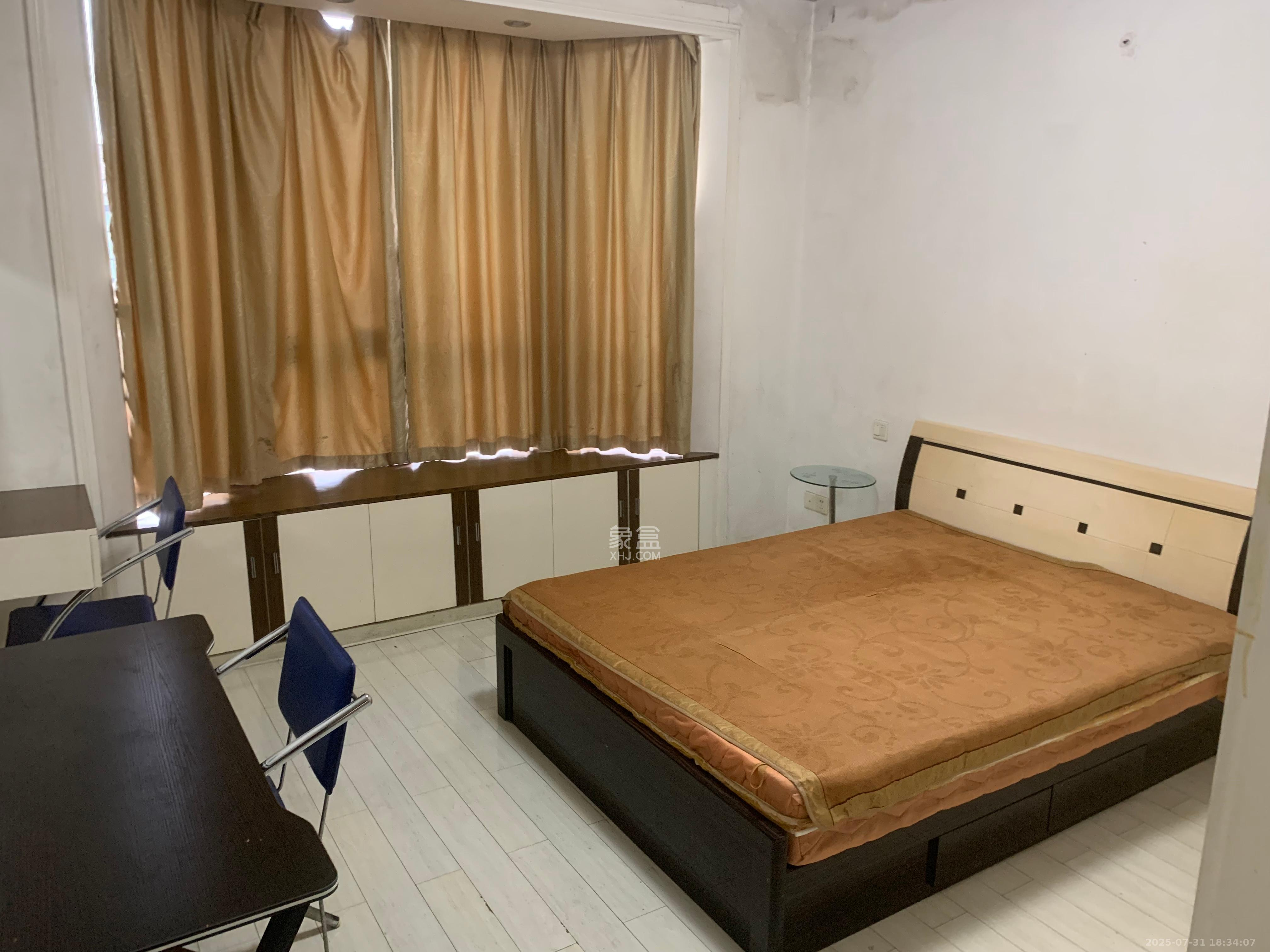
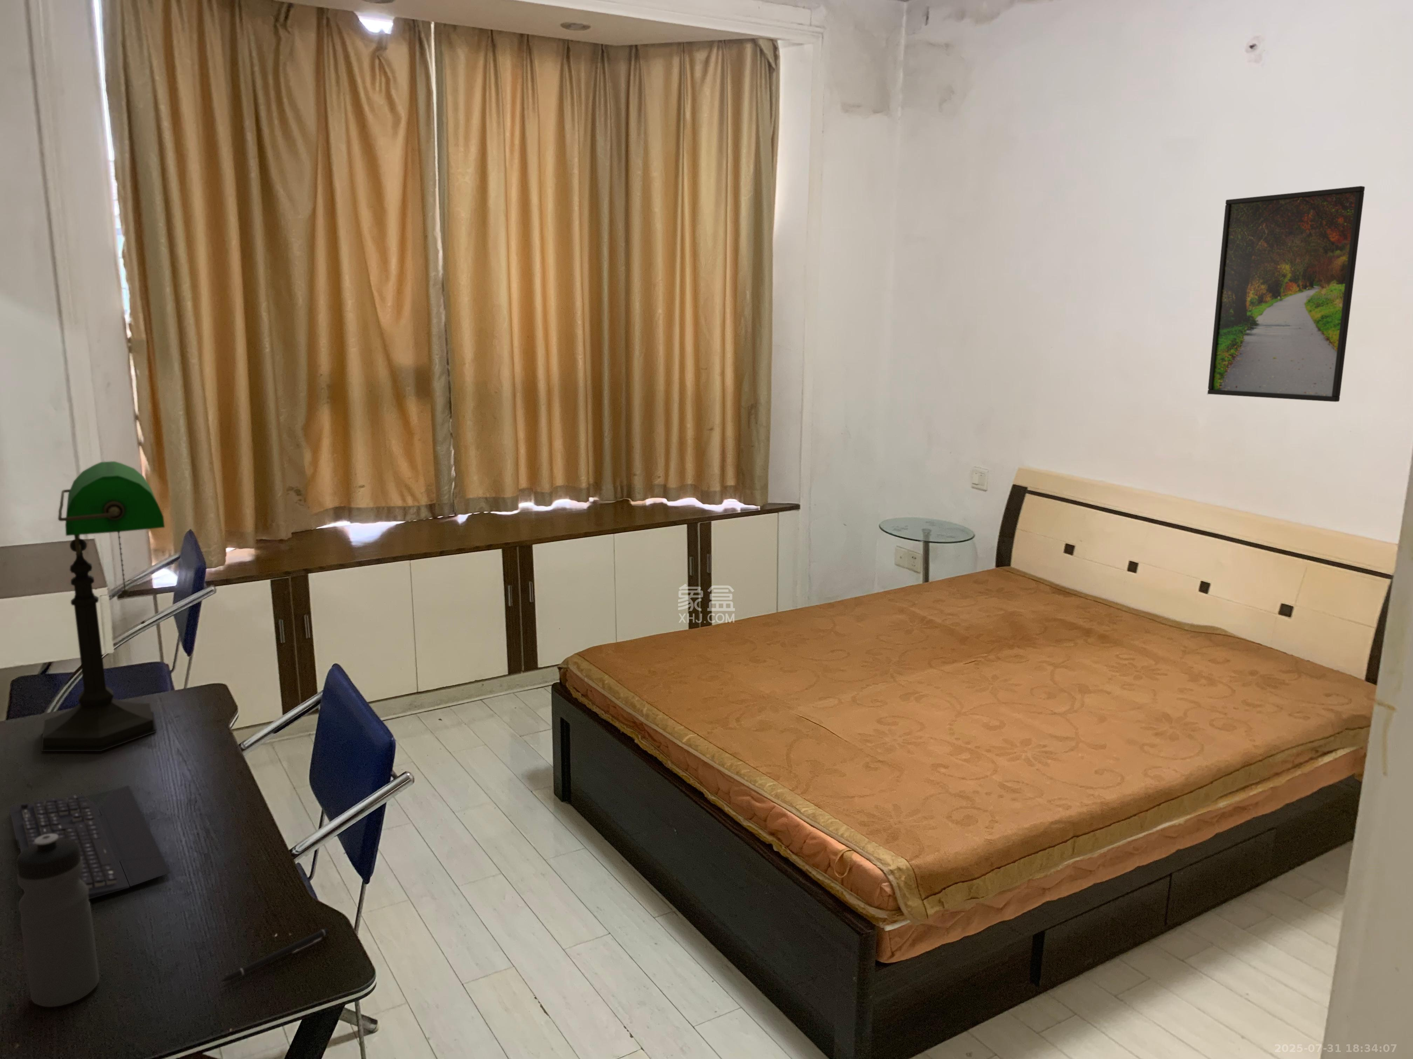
+ desk lamp (98, 602)
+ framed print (1281, 297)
+ water bottle (56, 914)
+ pen (276, 956)
+ keyboard (86, 838)
